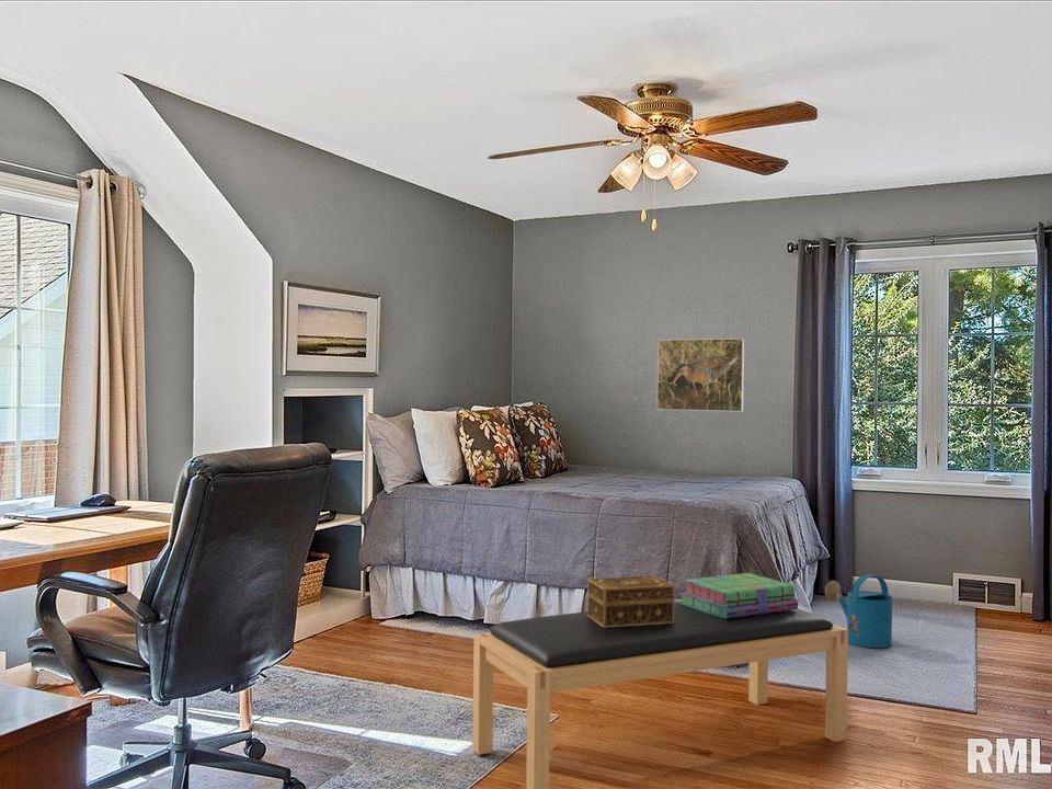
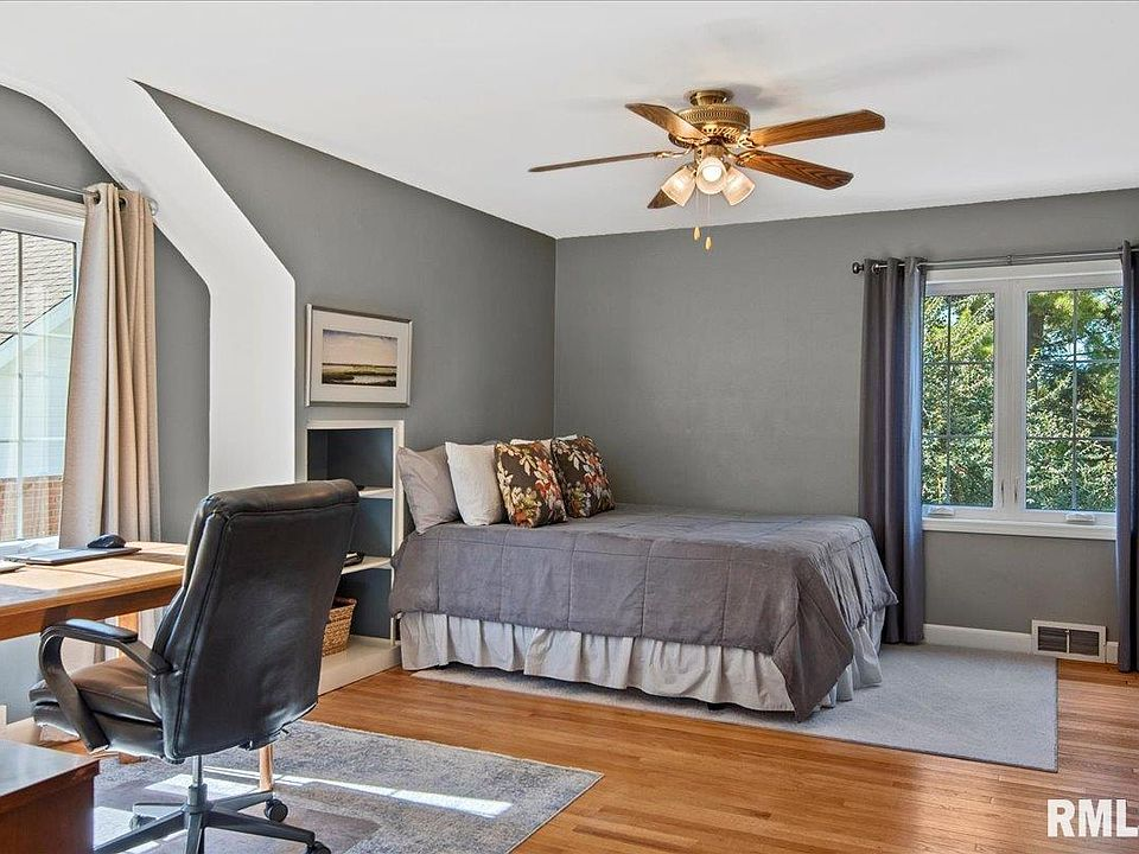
- stack of books (737, 594)
- bench (663, 675)
- watering can (857, 605)
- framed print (699, 375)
- decorative box (630, 601)
